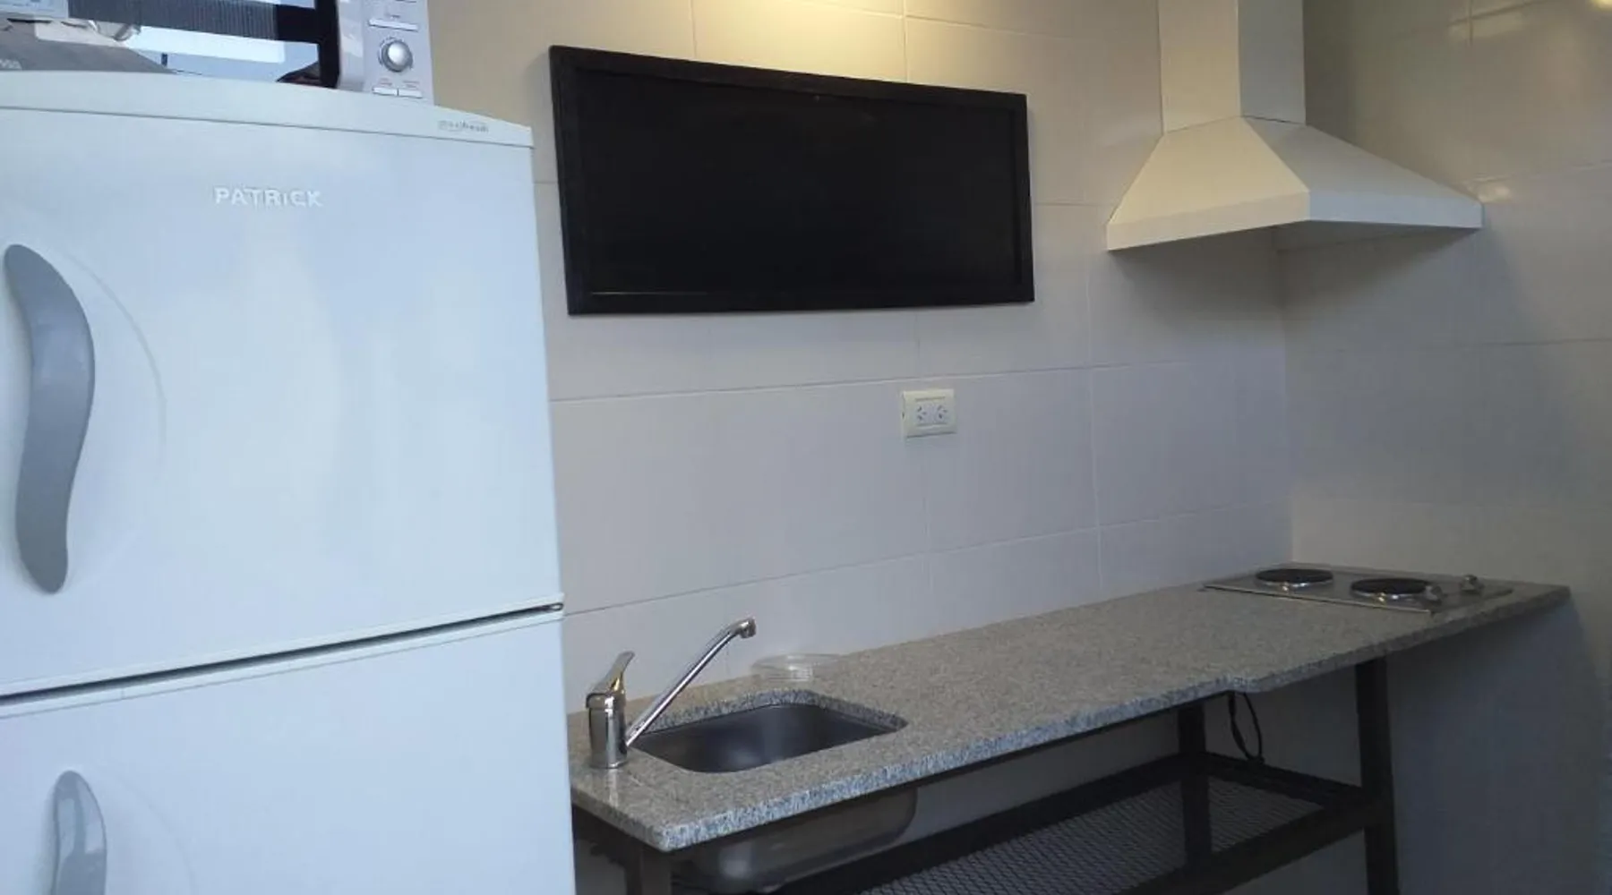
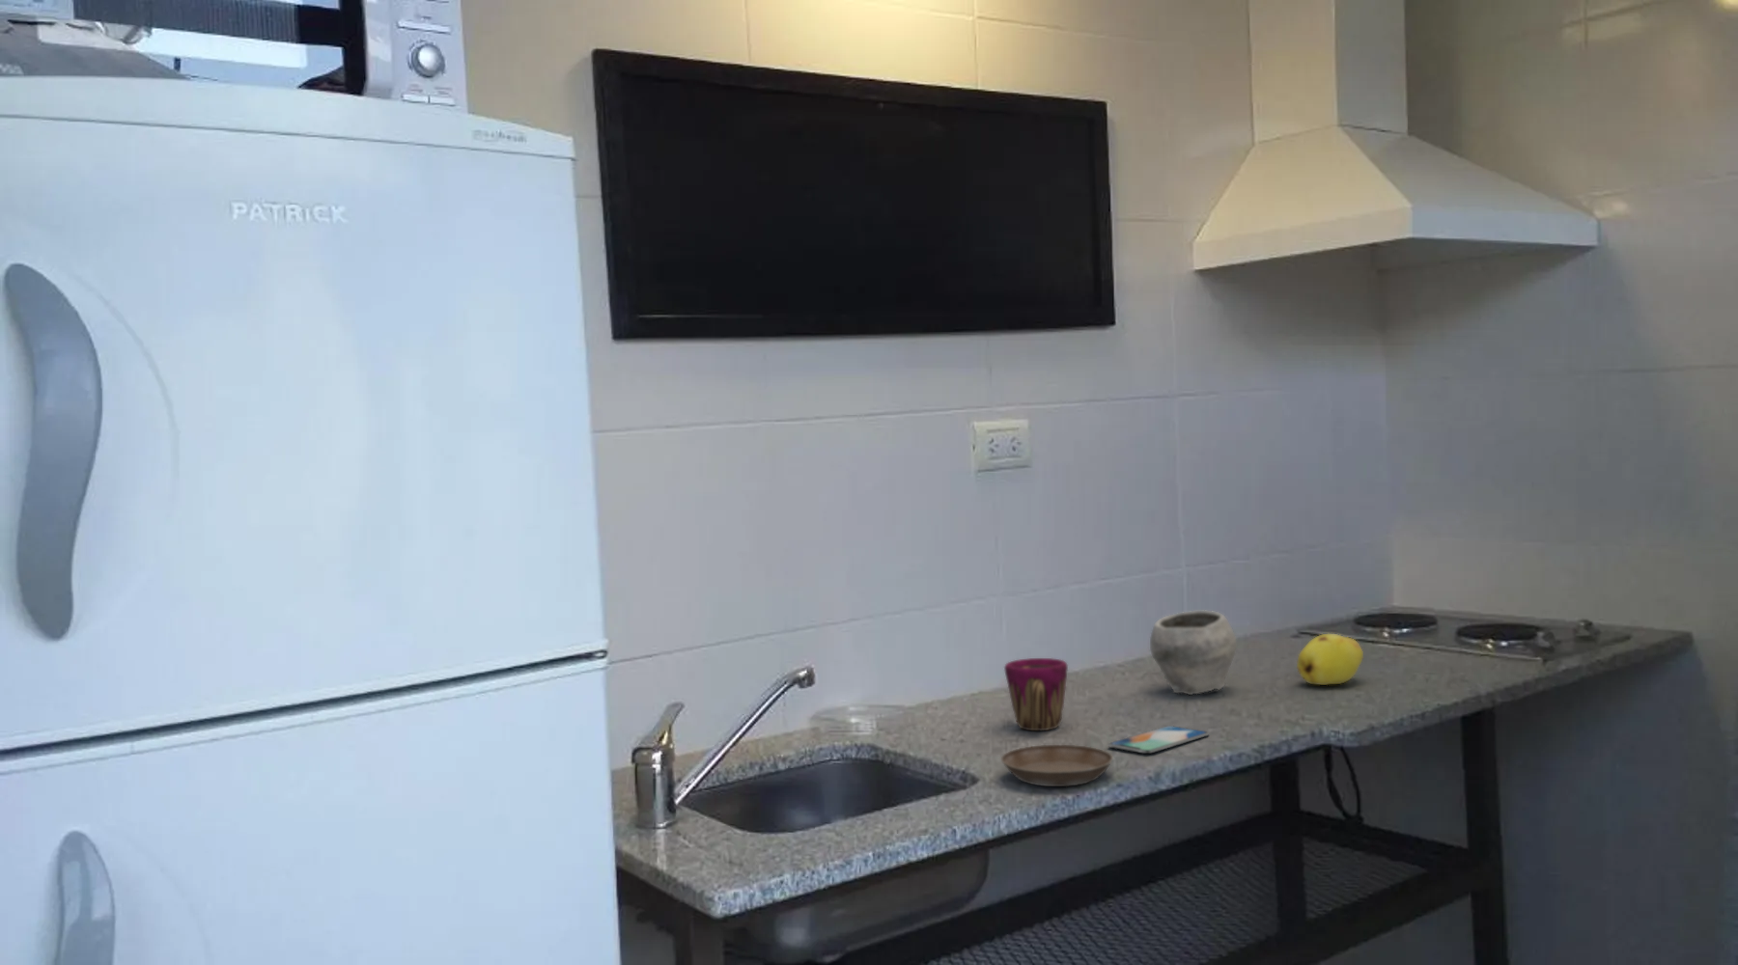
+ bowl (1192, 652)
+ cup (1037, 695)
+ smartphone (1159, 739)
+ saucer (1057, 767)
+ fruit (1333, 658)
